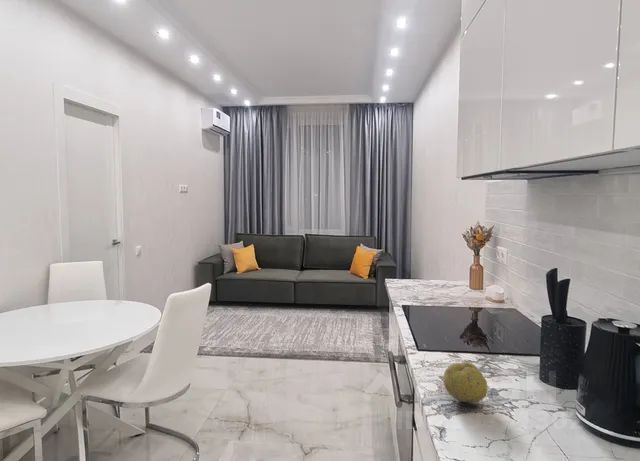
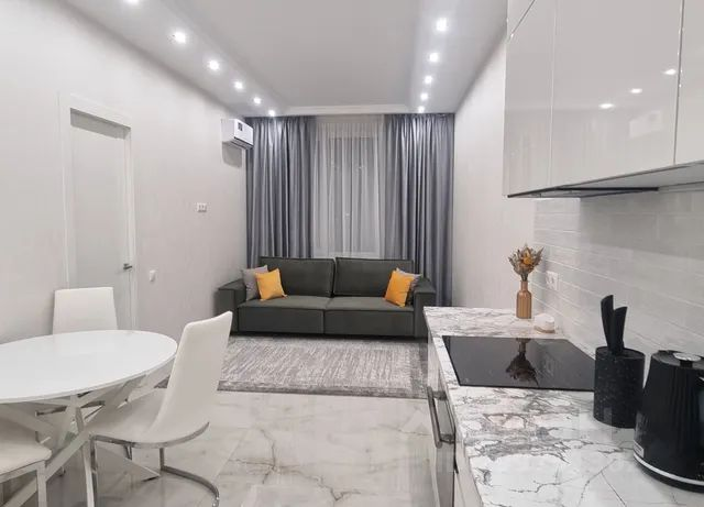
- fruit (465, 382)
